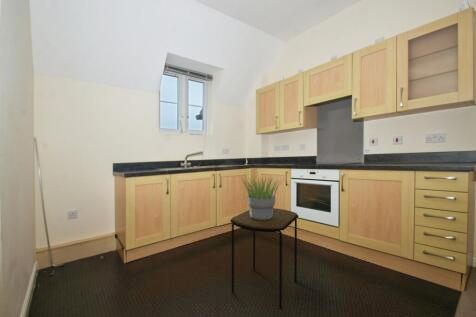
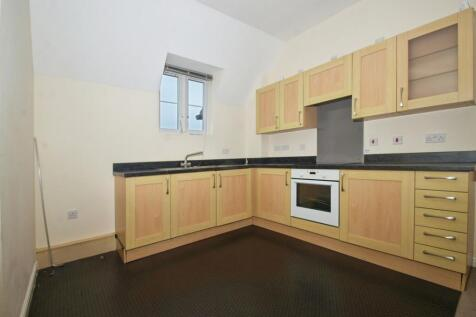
- potted plant (261, 197)
- side table (254, 251)
